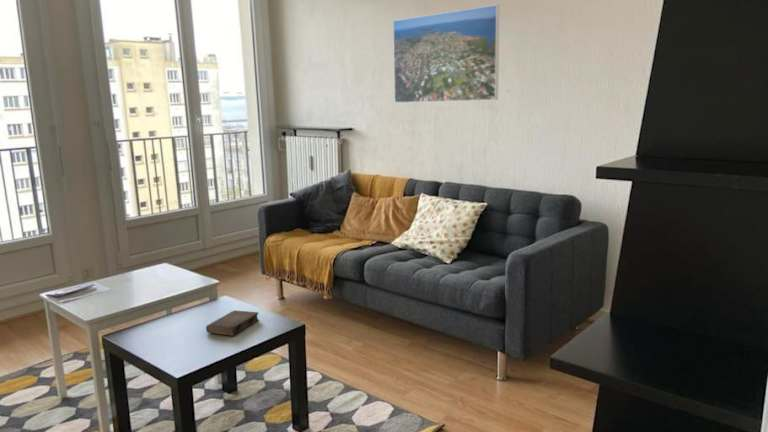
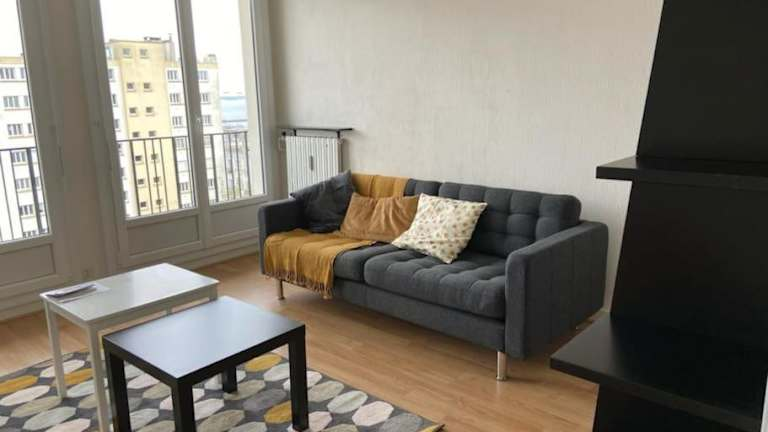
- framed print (442, 58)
- book (233, 321)
